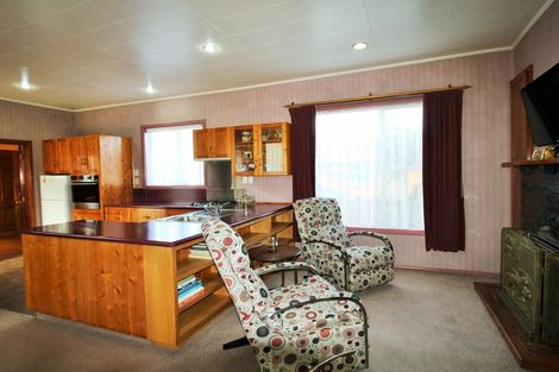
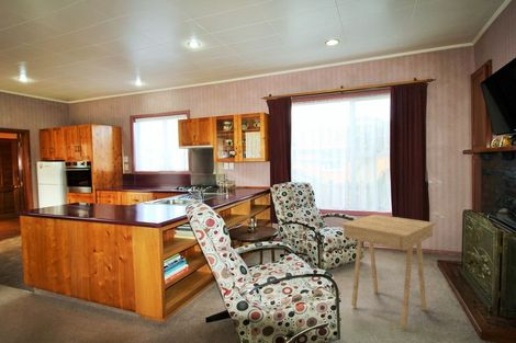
+ side table (375, 270)
